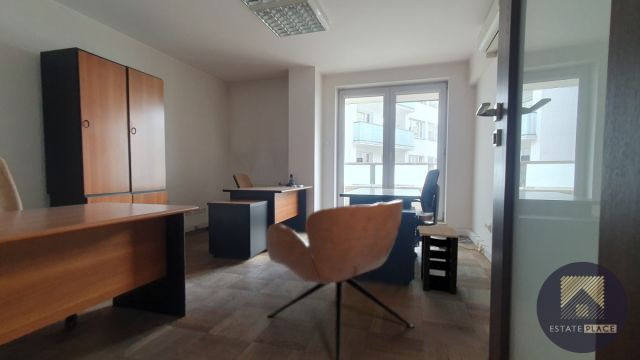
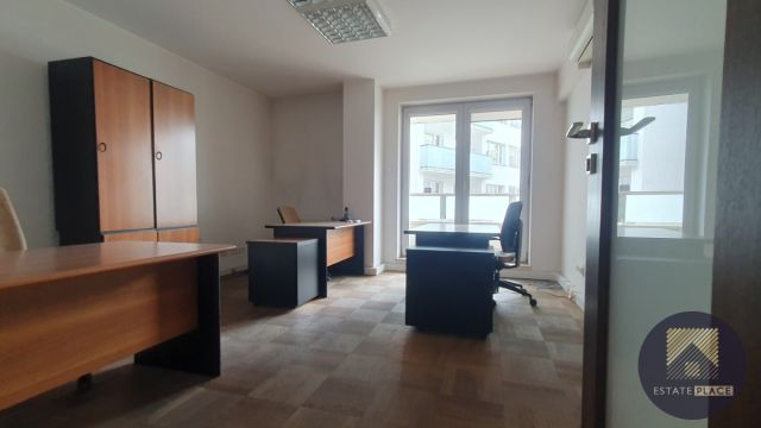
- armchair (338, 259)
- side table (437, 258)
